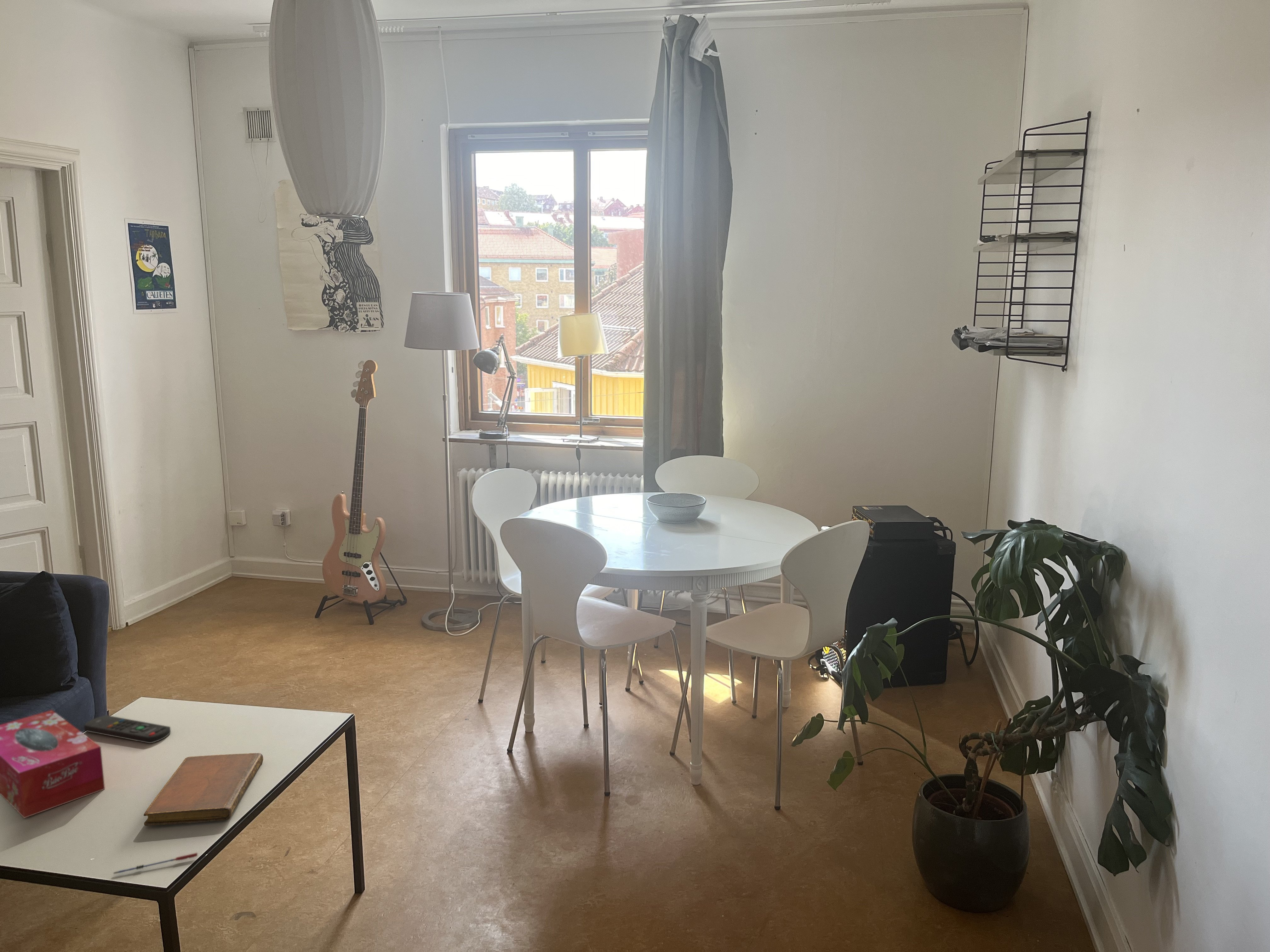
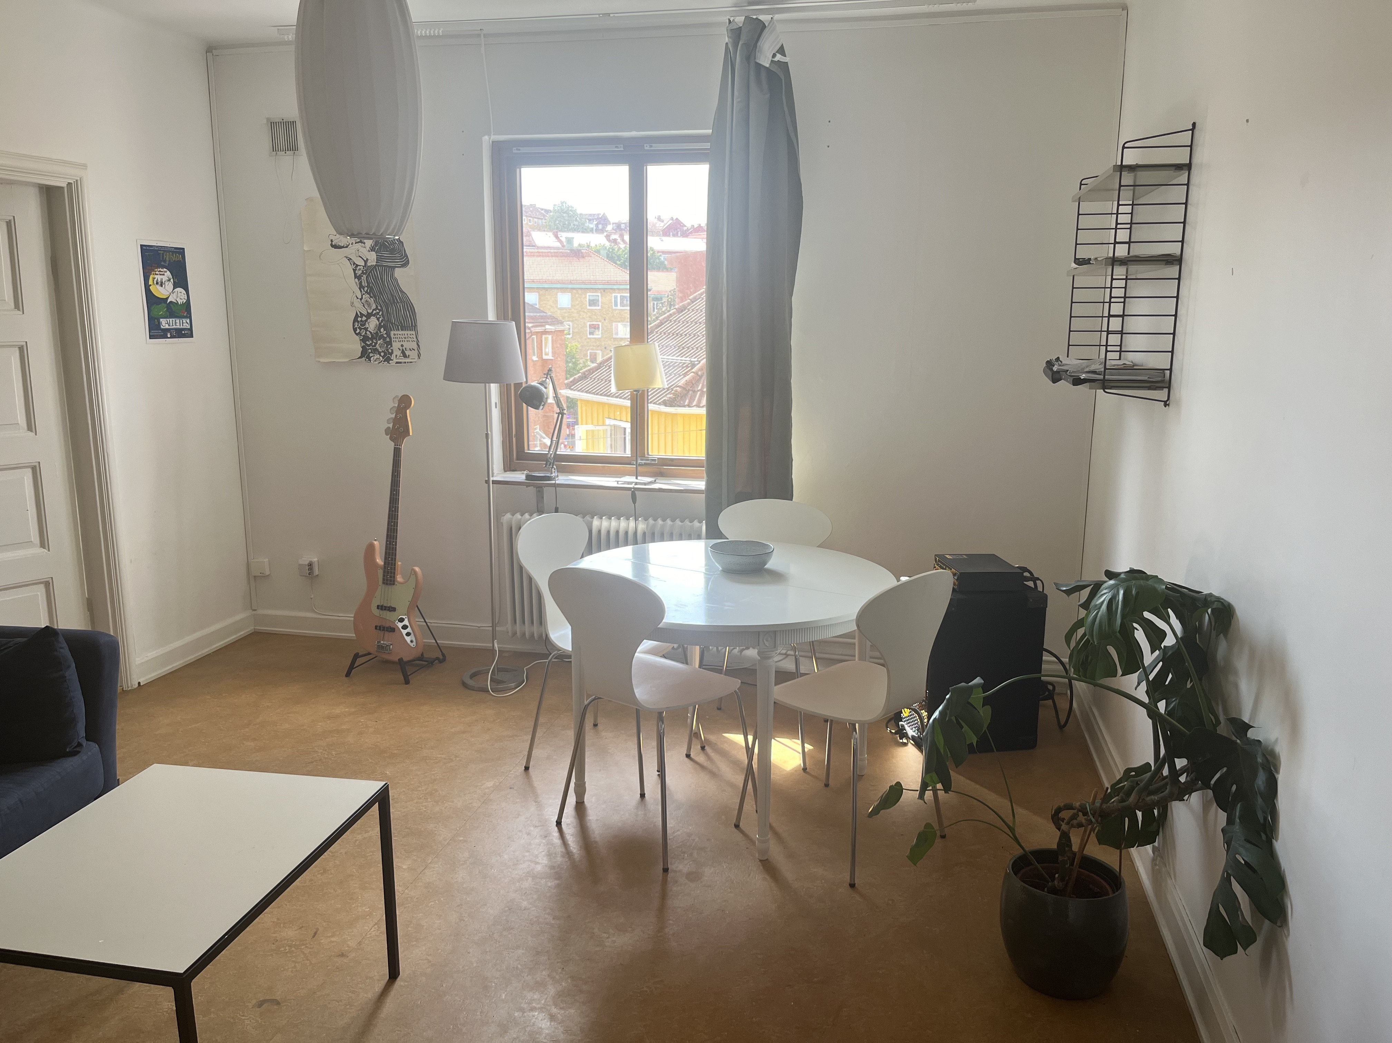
- tissue box (39, 760)
- pen (156, 863)
- remote control (127, 728)
- notebook (207, 786)
